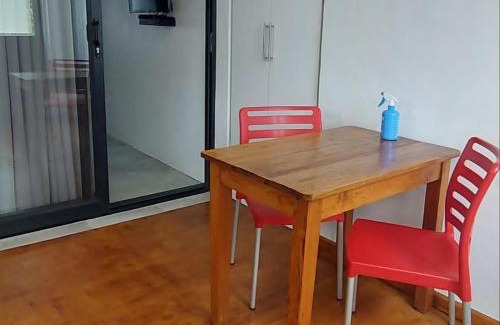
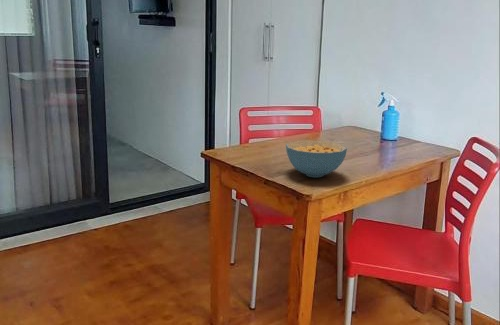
+ cereal bowl (315, 160)
